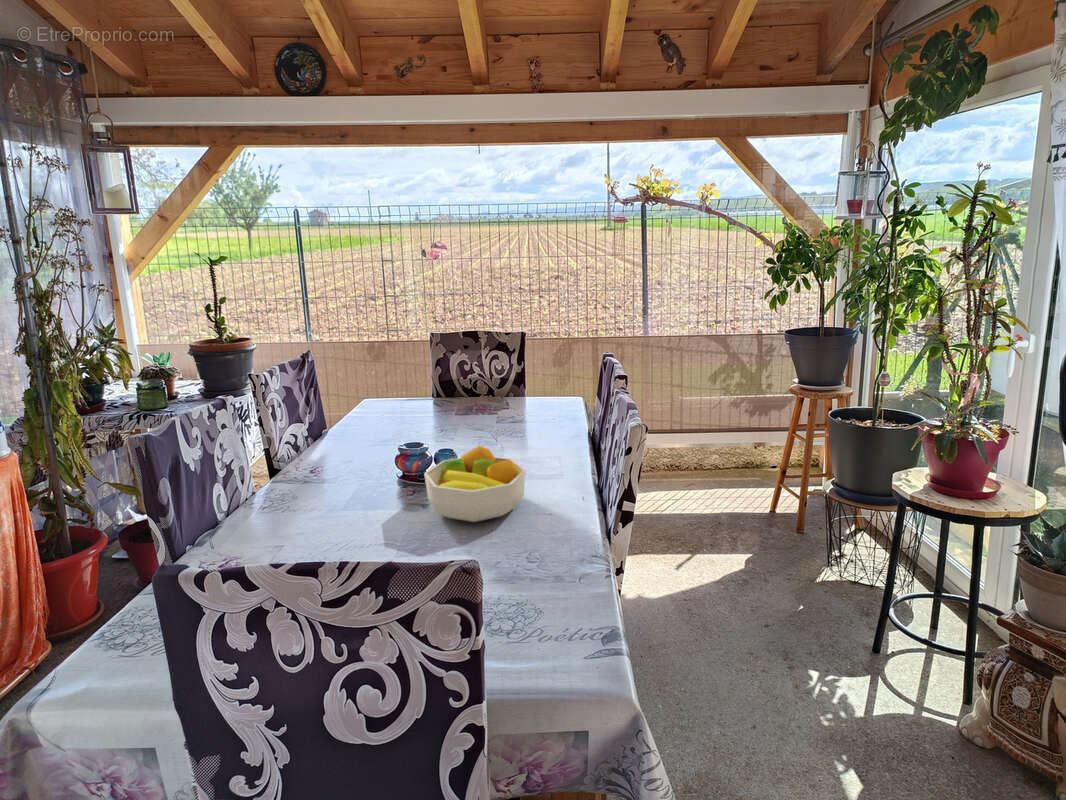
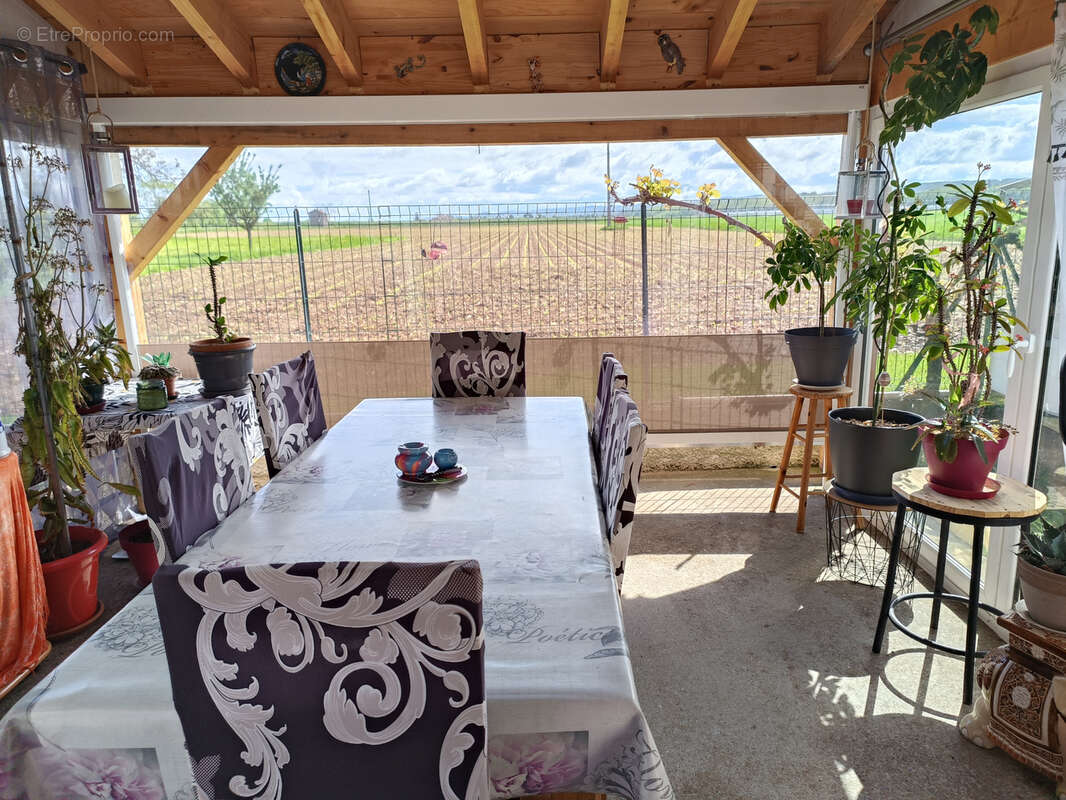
- fruit bowl (475, 481)
